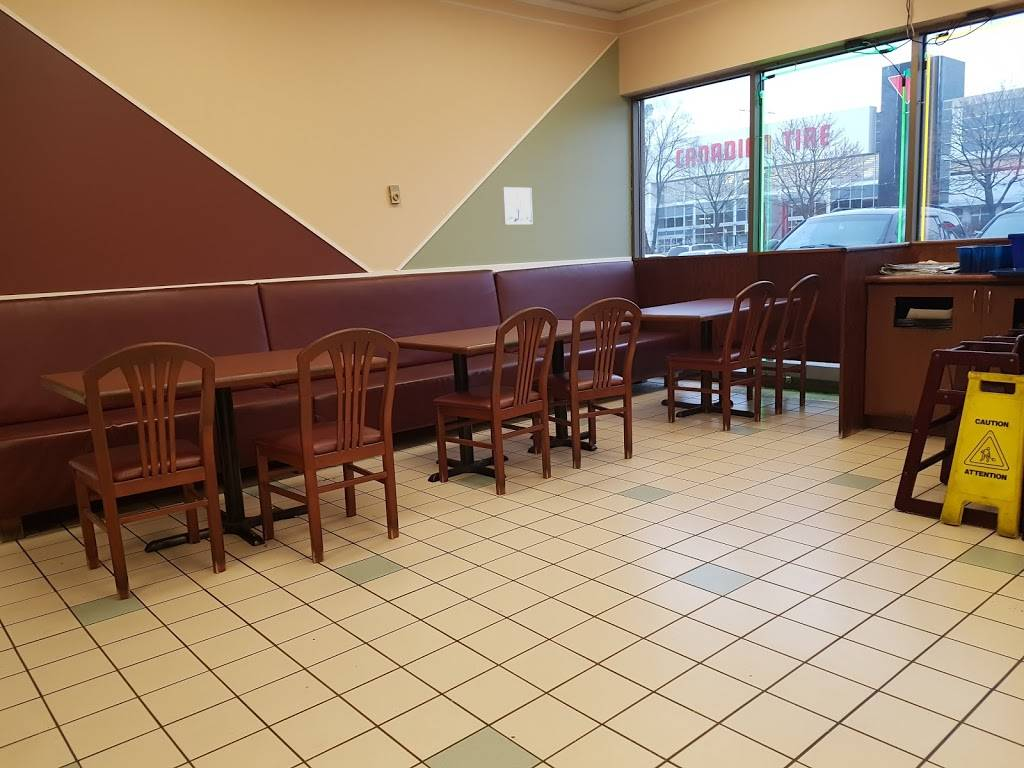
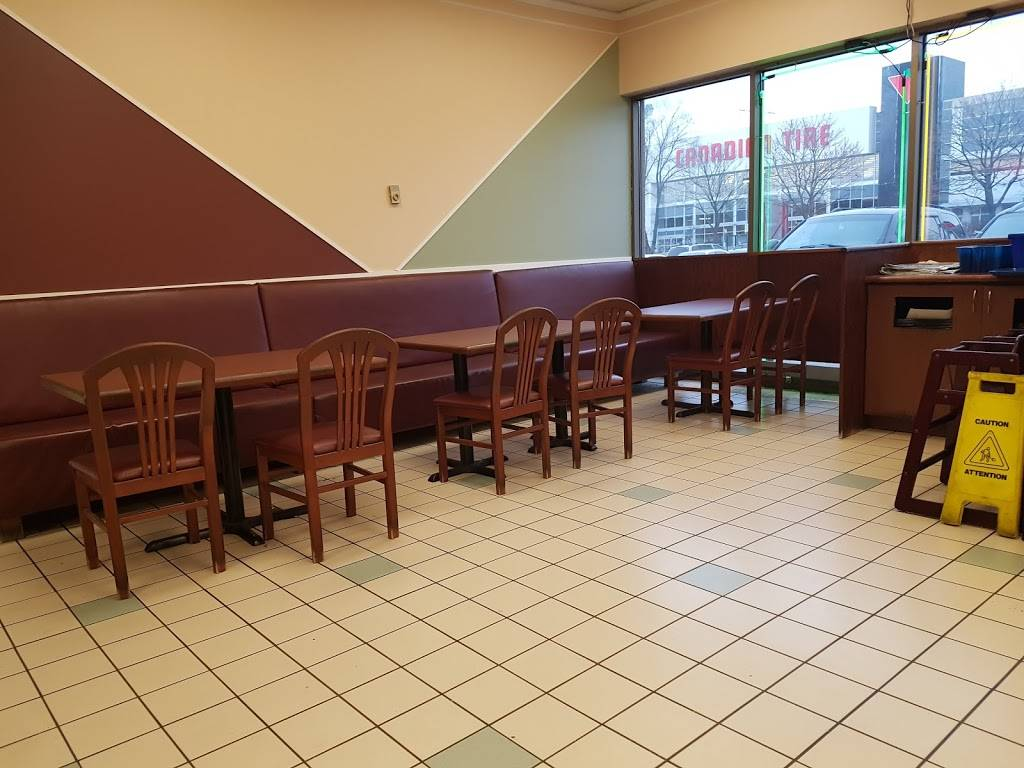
- wall art (517, 206)
